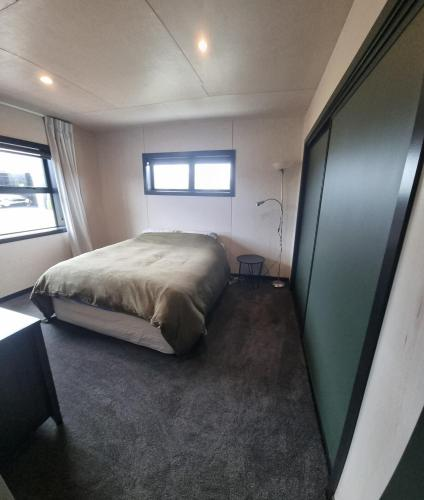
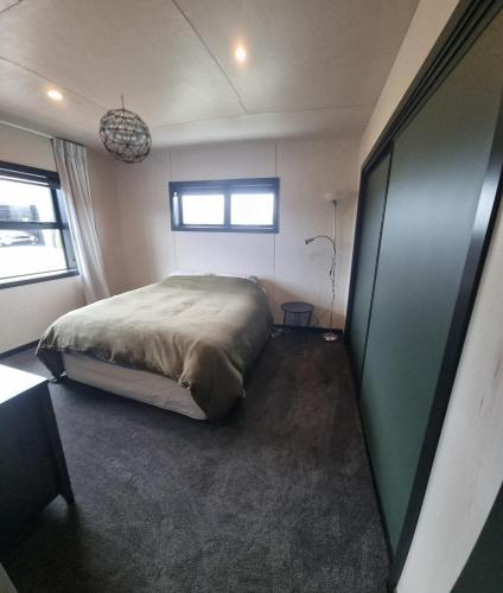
+ pendant light (125, 129)
